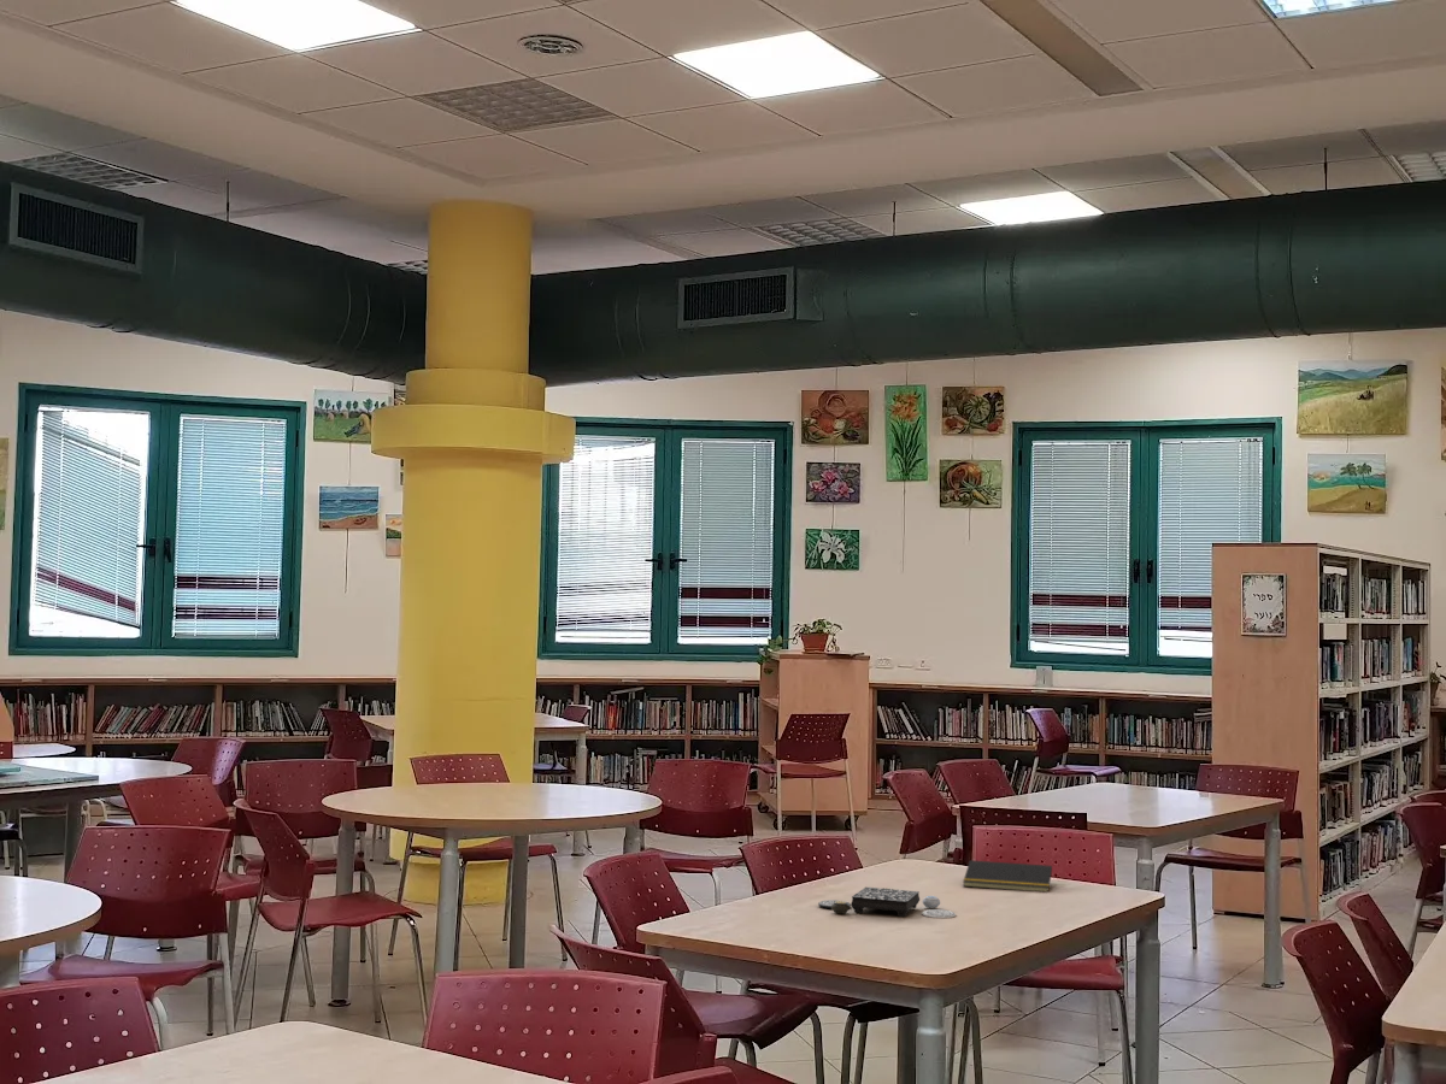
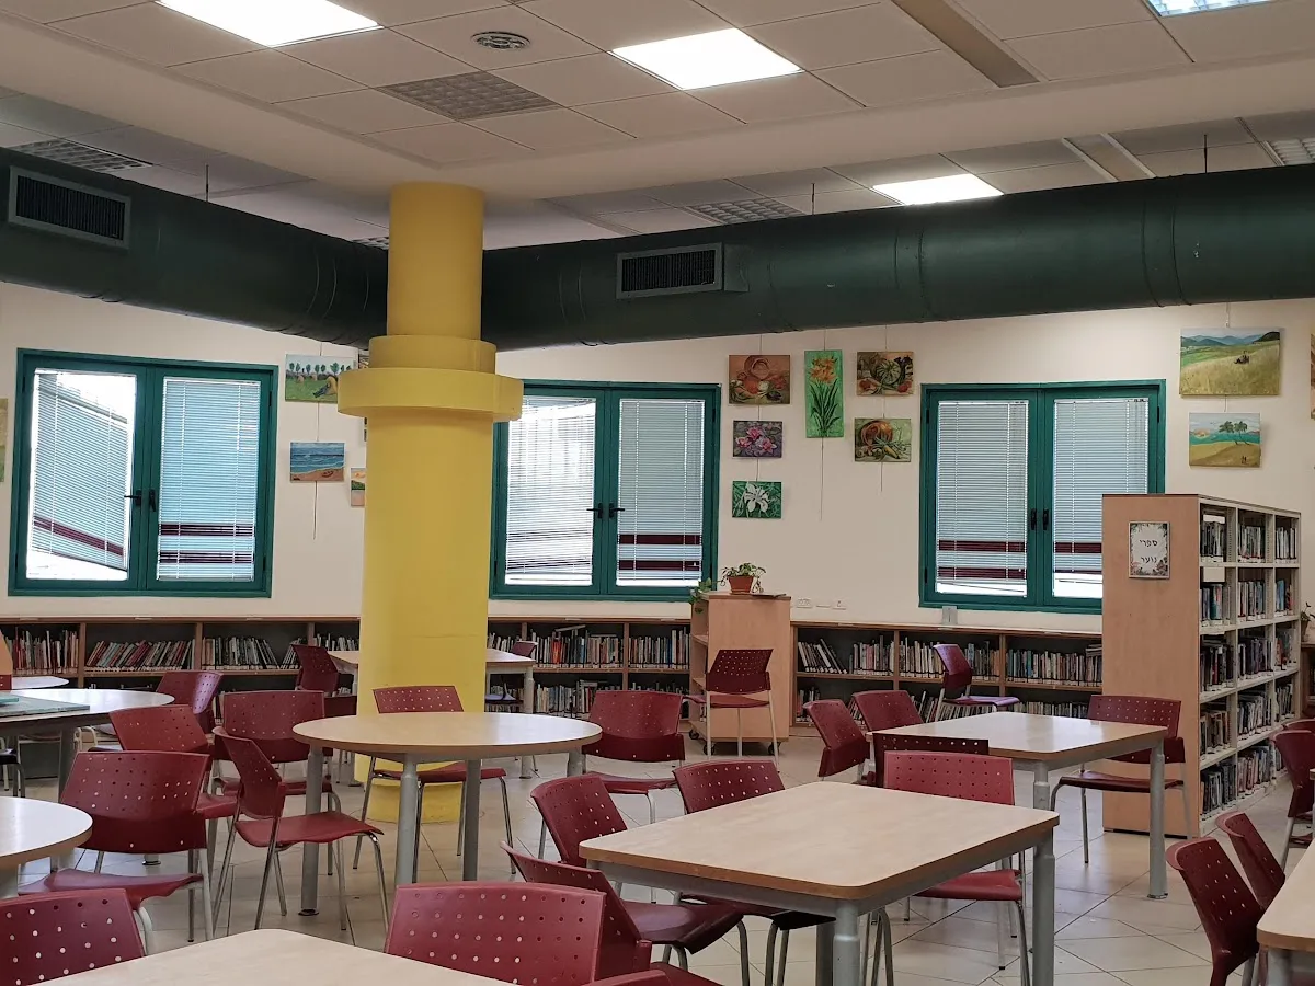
- notepad (1007, 876)
- board game (886, 901)
